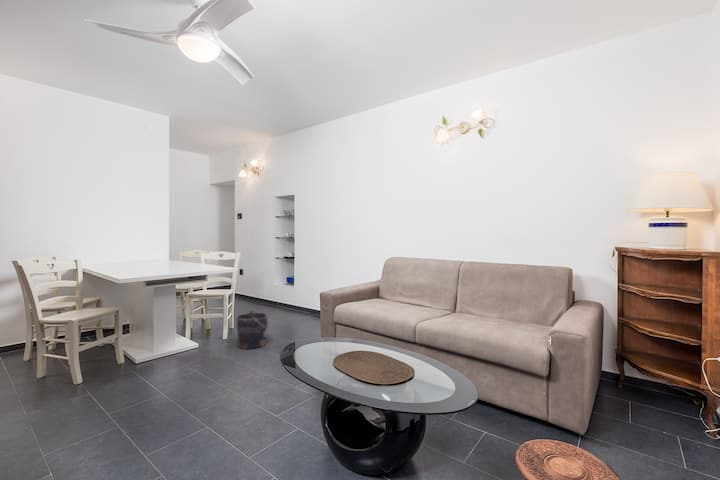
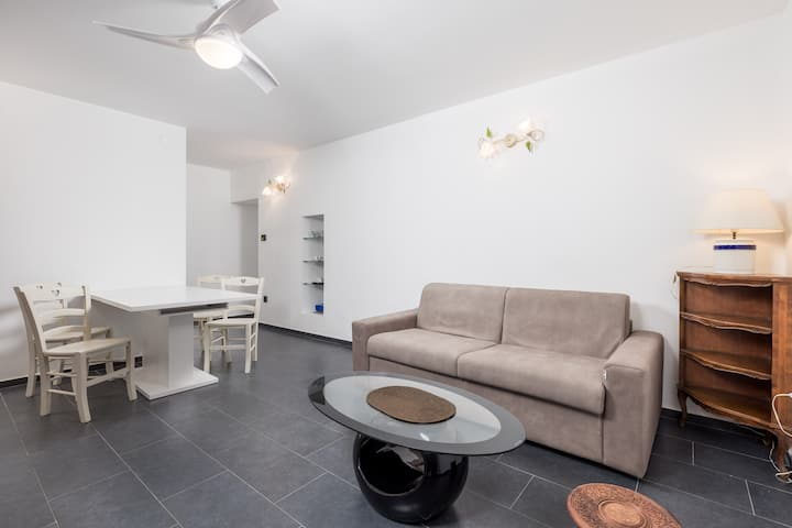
- bucket (252, 329)
